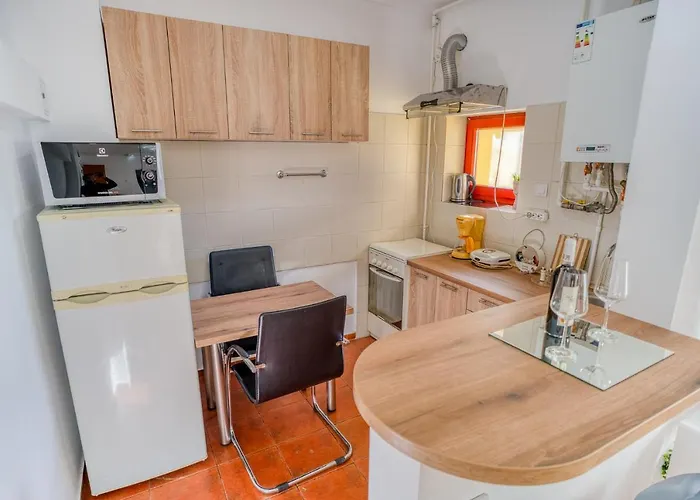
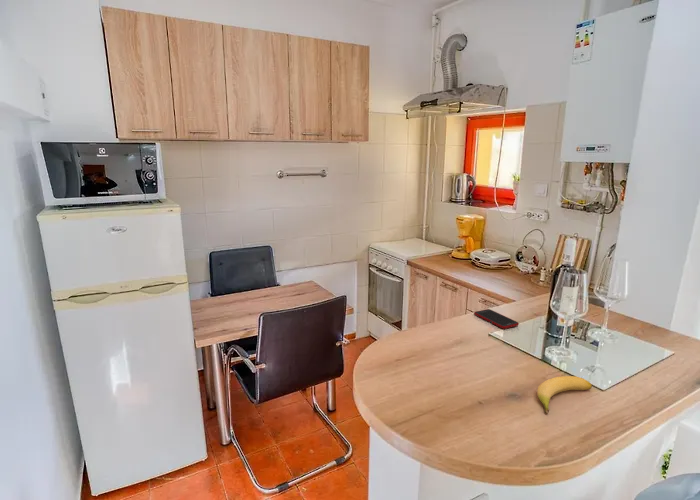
+ banana (563, 389)
+ cell phone (495, 318)
